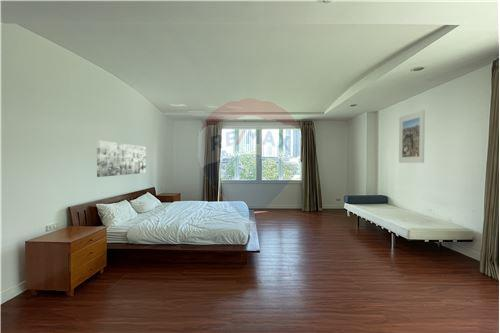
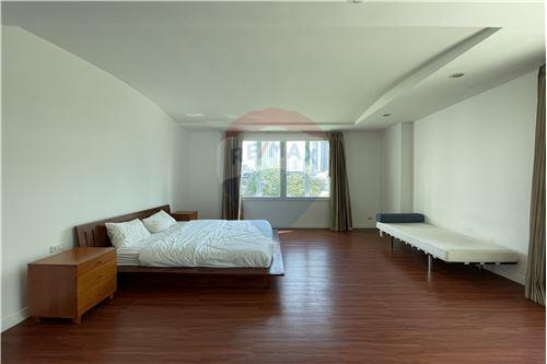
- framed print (410, 138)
- wall art (125, 159)
